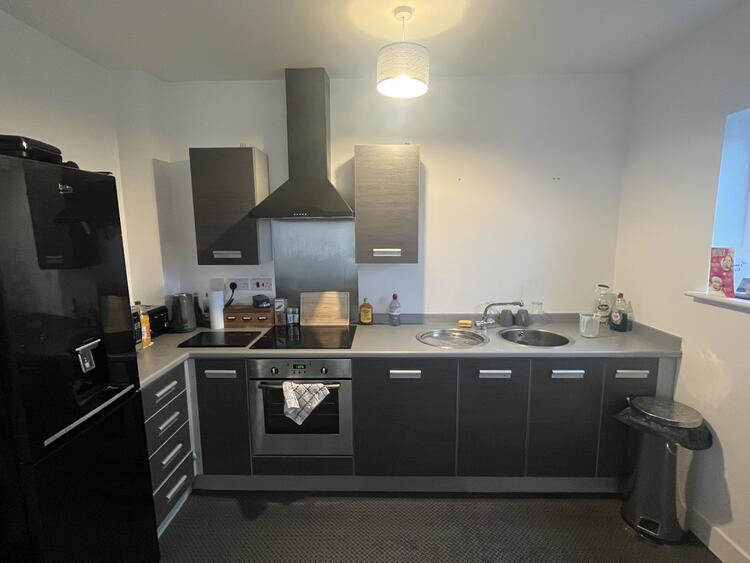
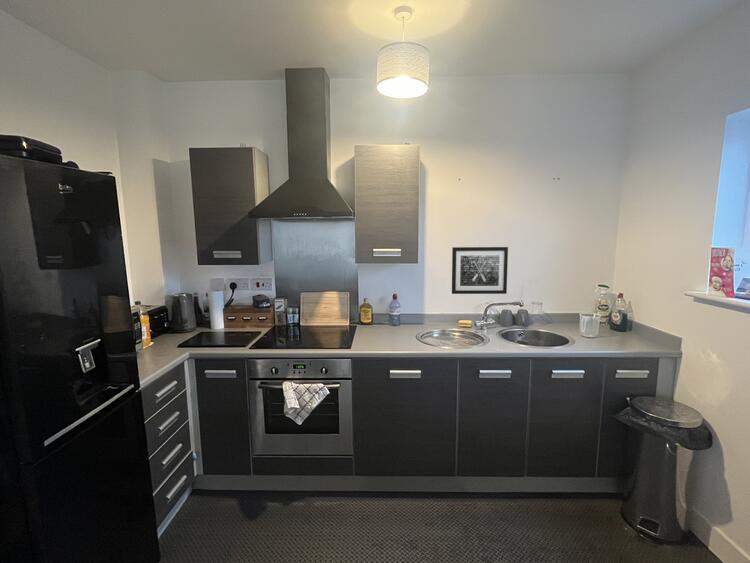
+ wall art (479, 270)
